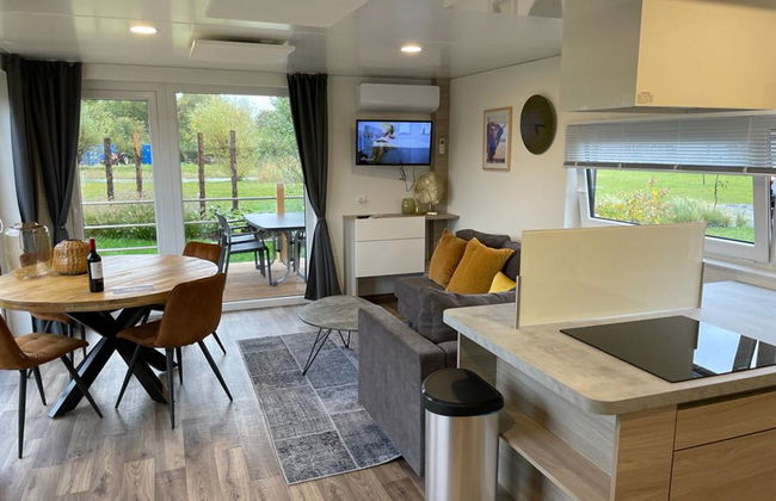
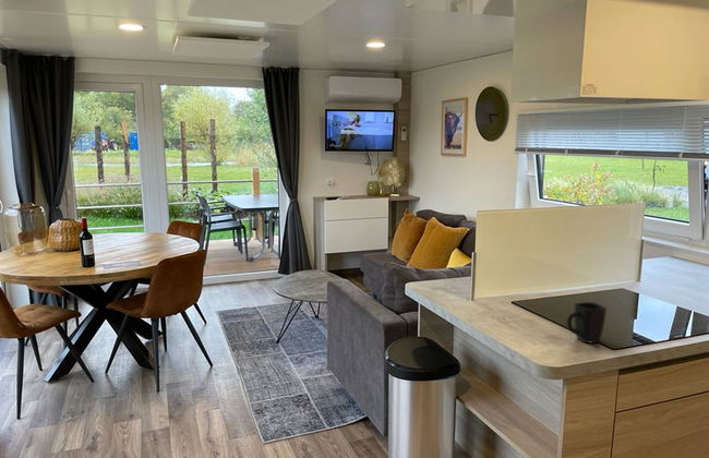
+ mug (586, 323)
